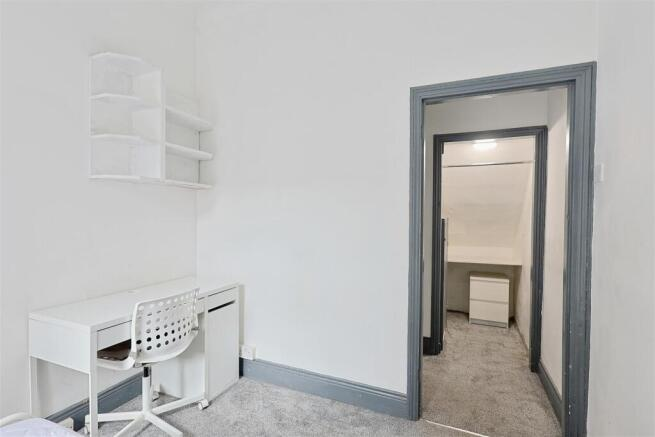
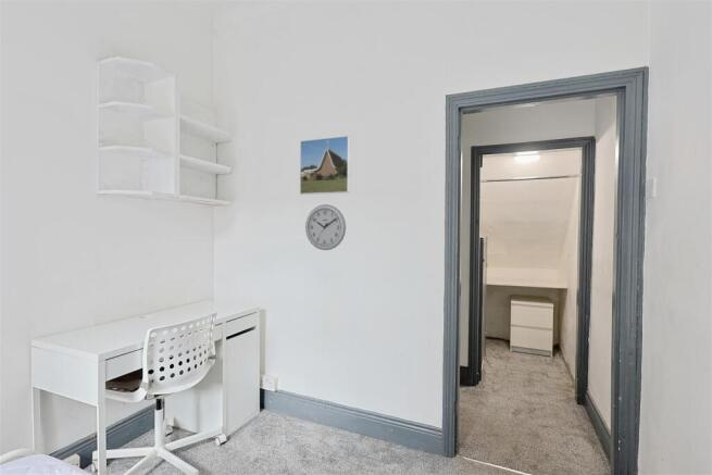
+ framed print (324, 165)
+ wall clock (324, 227)
